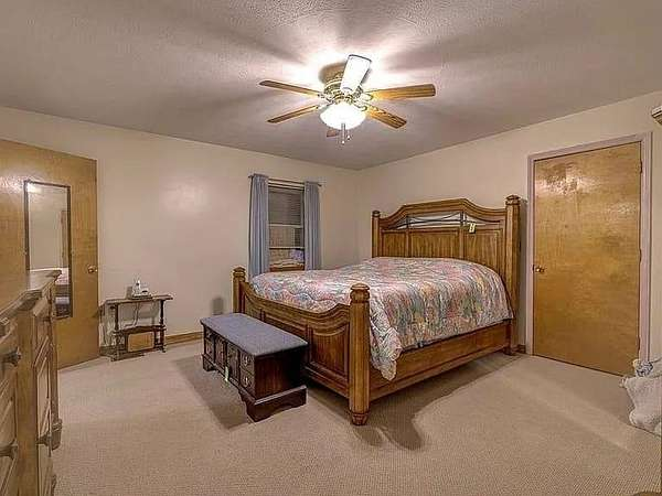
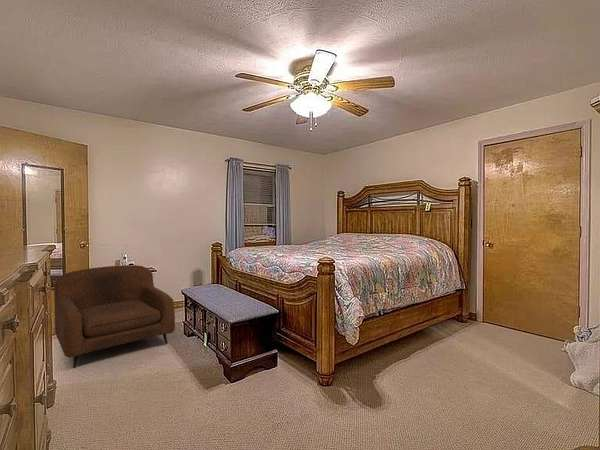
+ armchair (115, 307)
